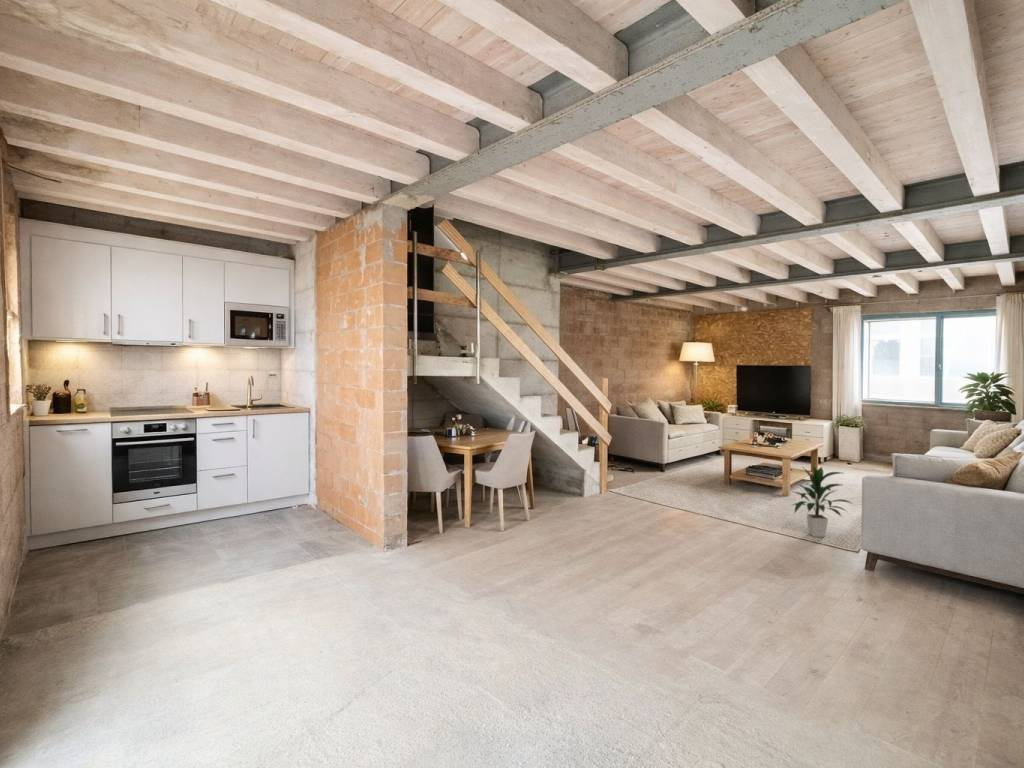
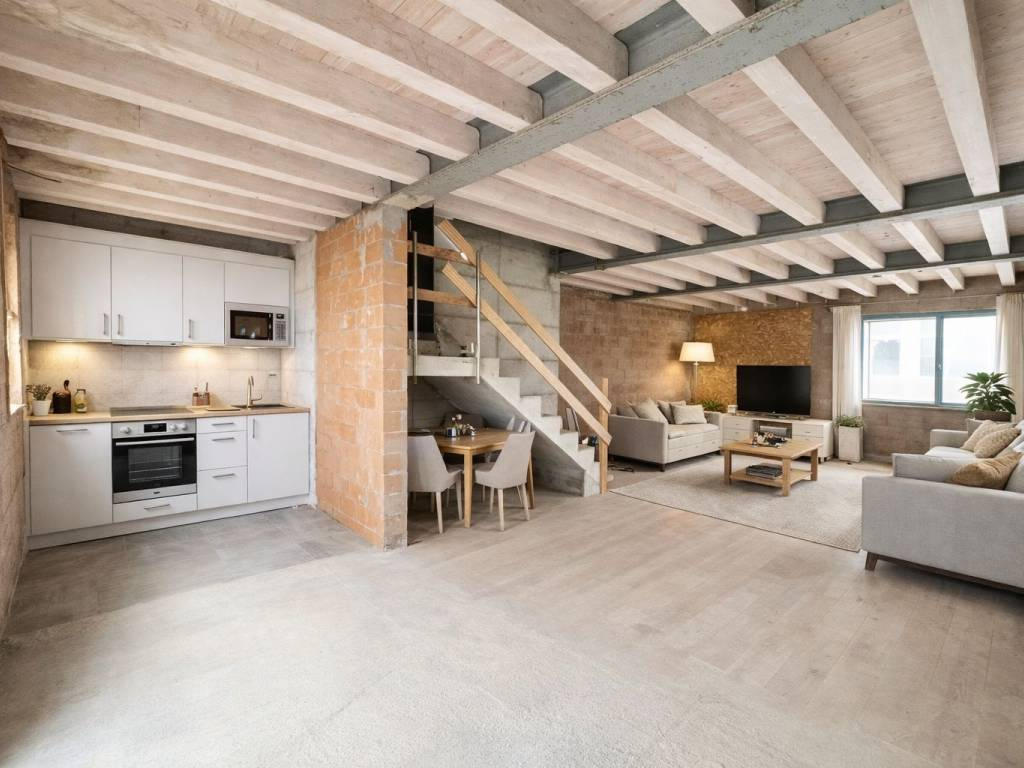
- indoor plant (817, 499)
